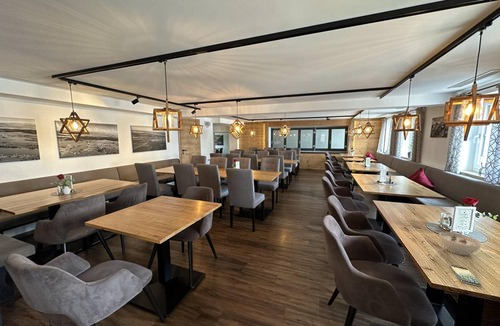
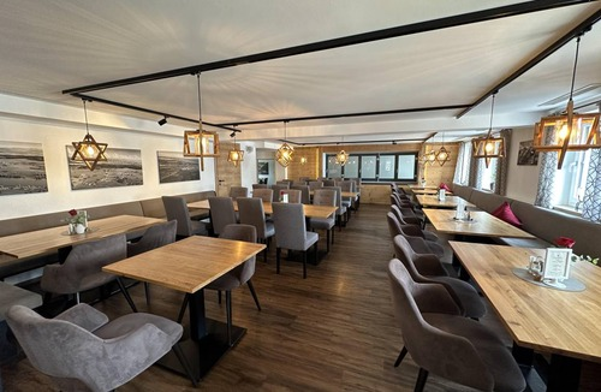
- smartphone (464, 274)
- soup bowl (458, 244)
